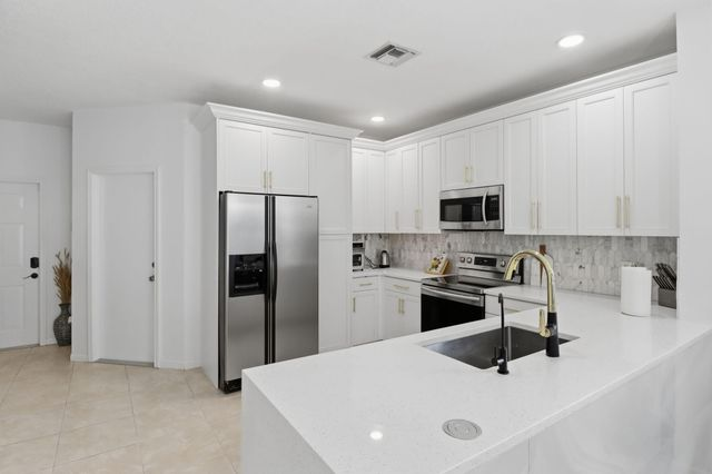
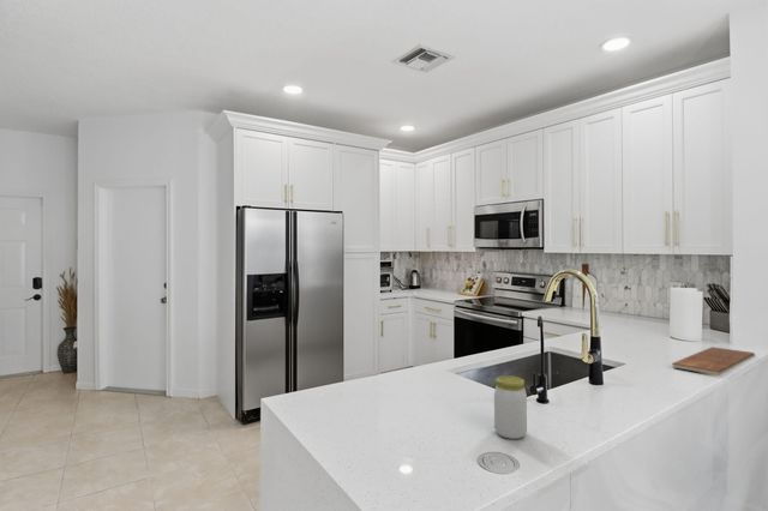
+ chopping board (715, 359)
+ jar (510, 405)
